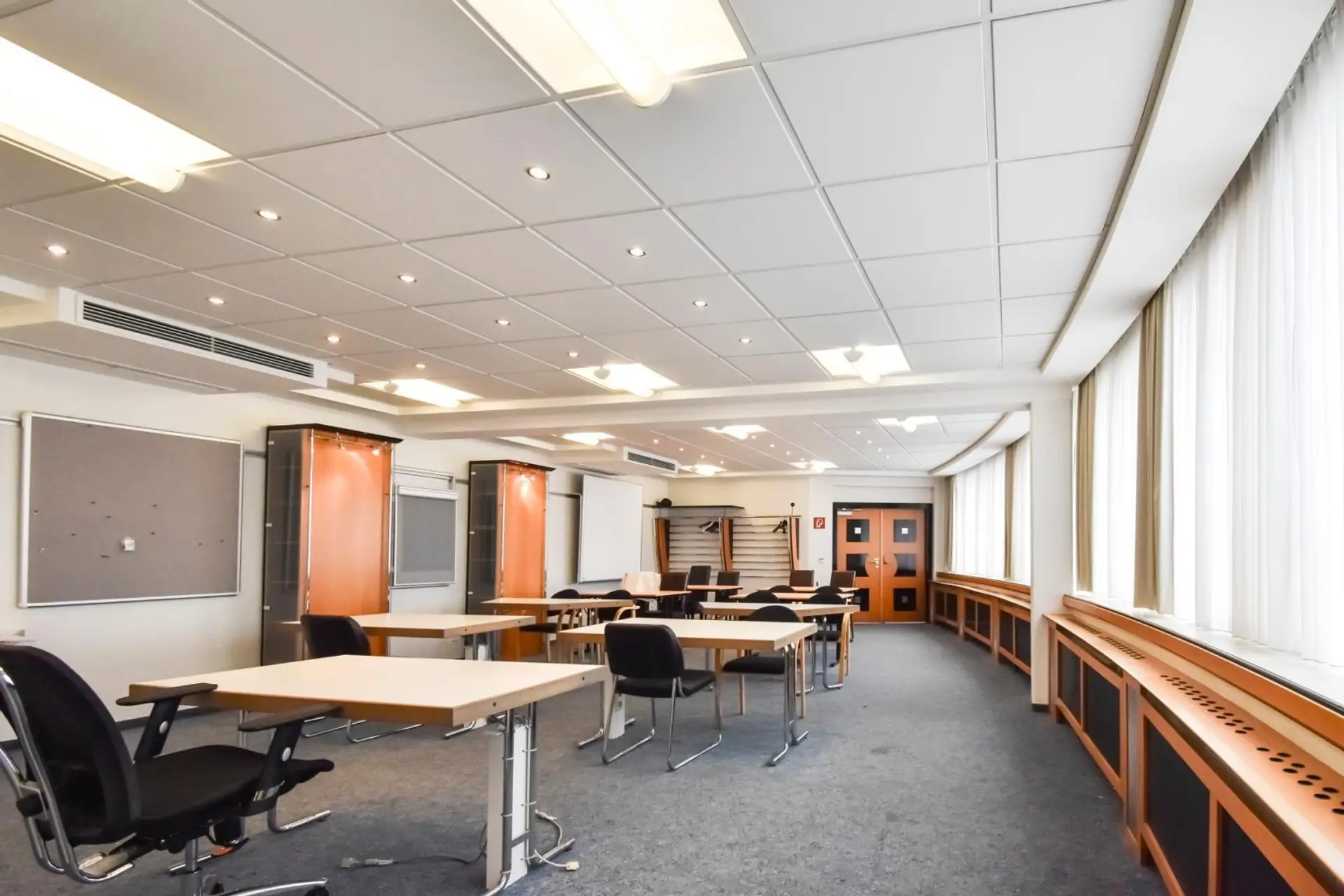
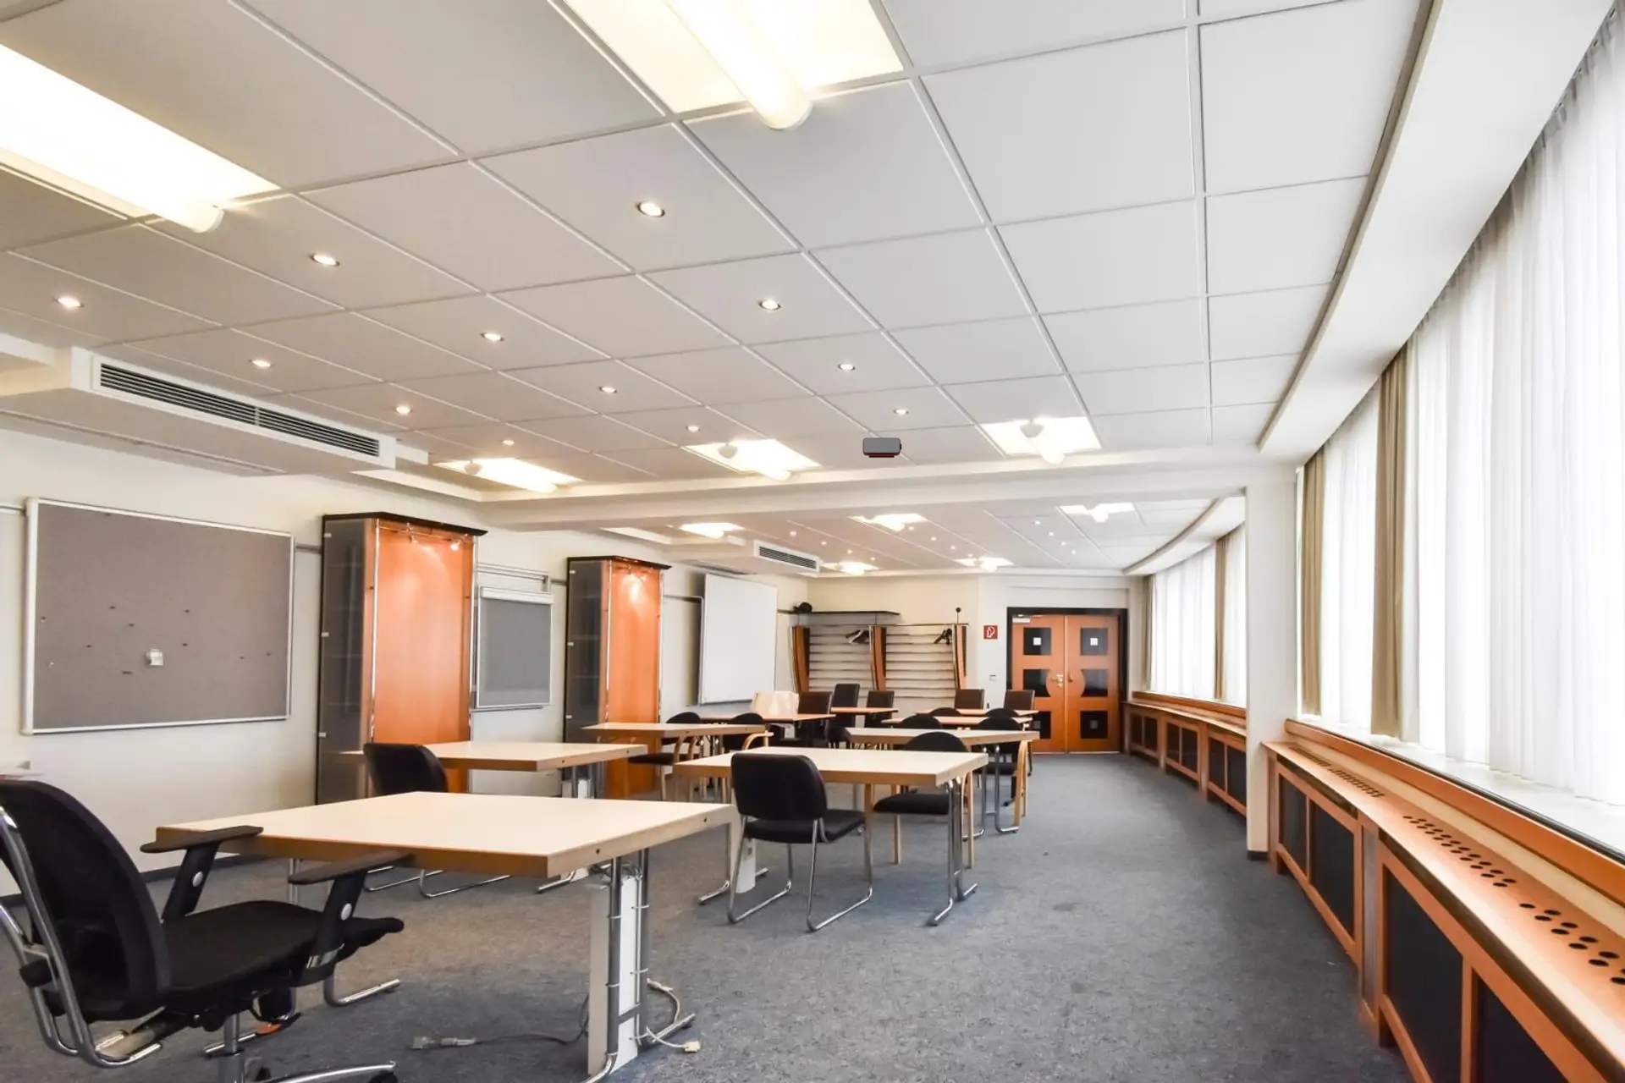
+ projector (881, 447)
